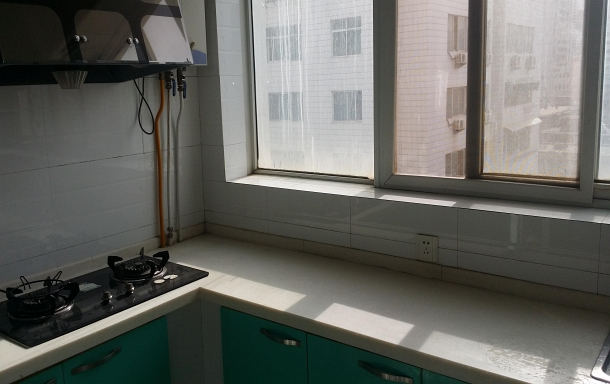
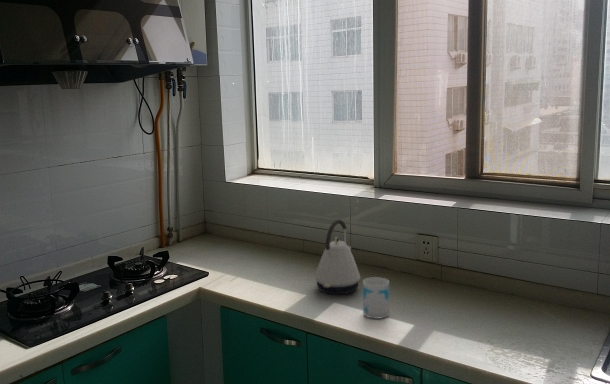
+ kettle (337, 254)
+ mug (377, 295)
